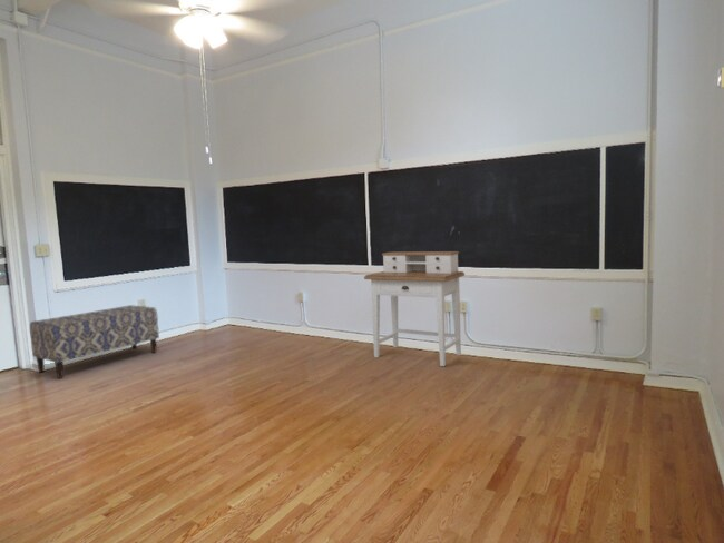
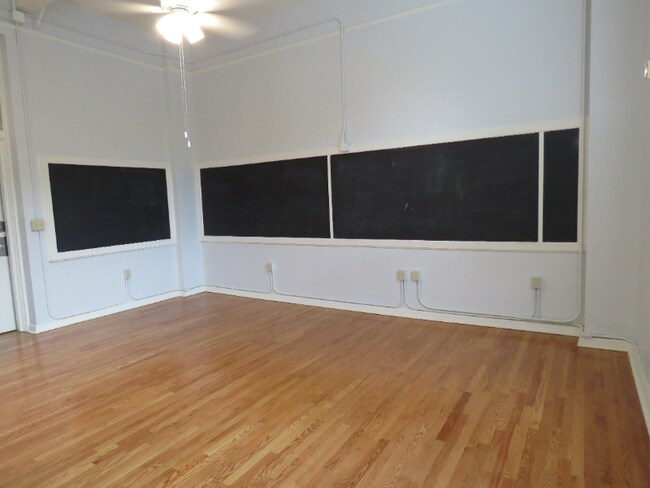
- desk (414, 296)
- bench (98, 337)
